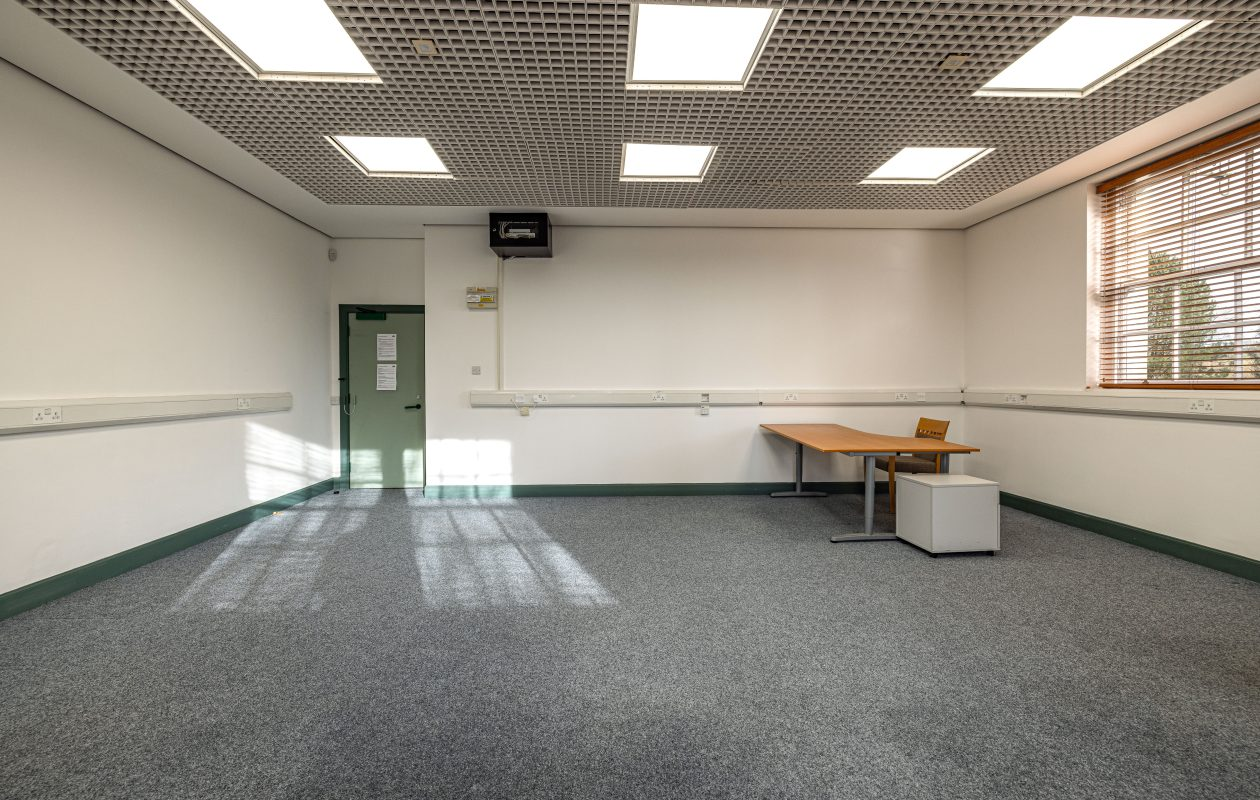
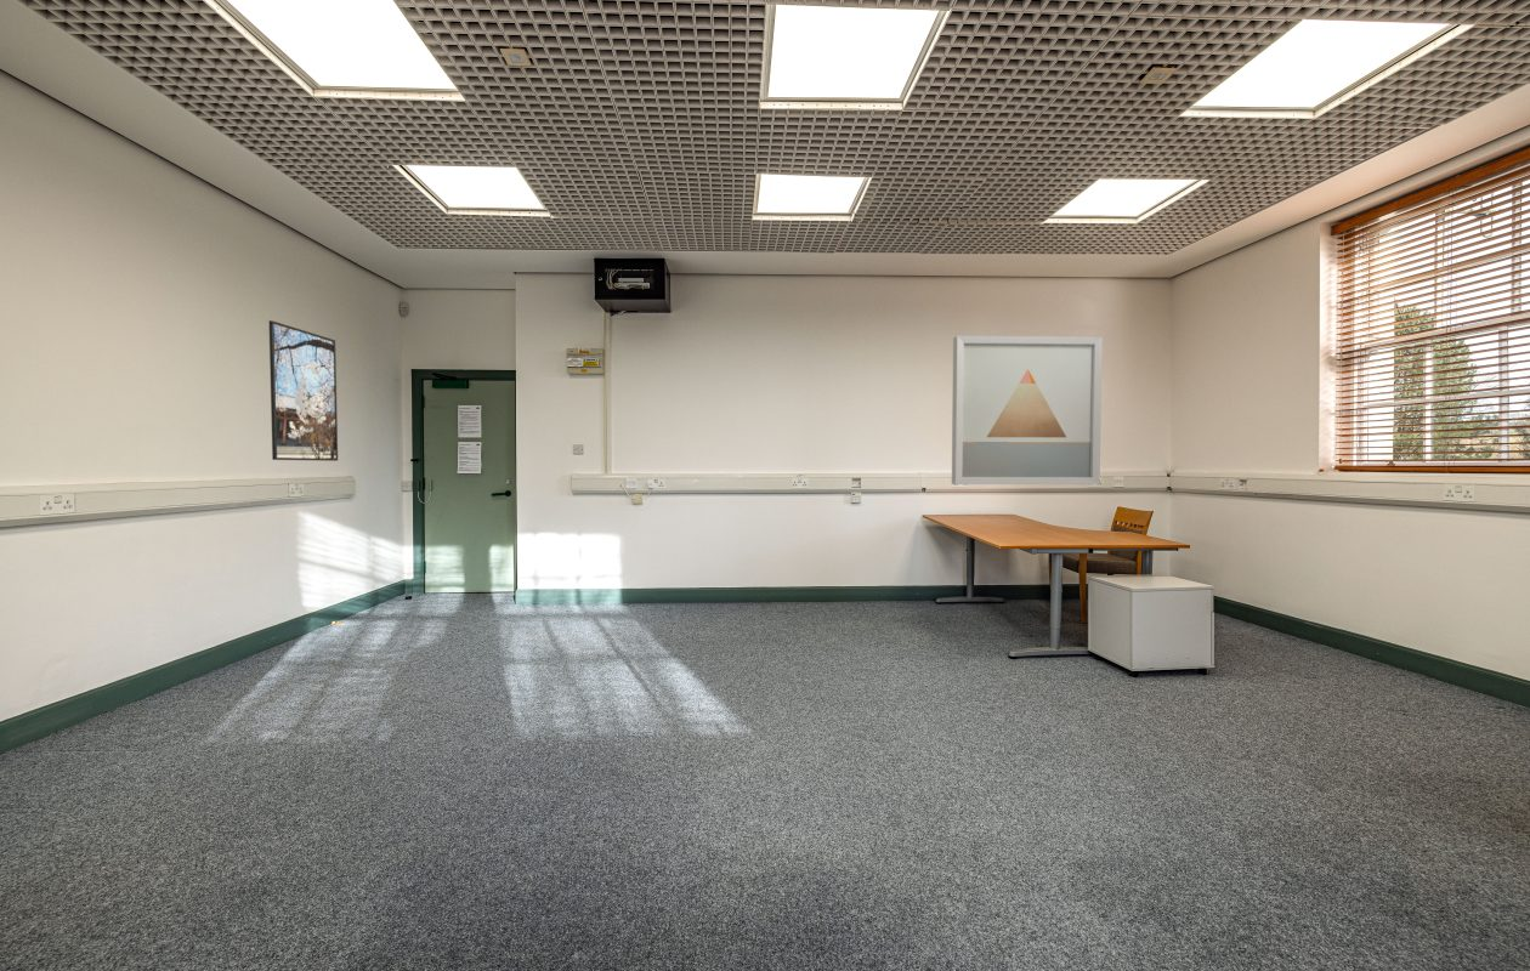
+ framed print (306, 396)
+ wall art (1026, 410)
